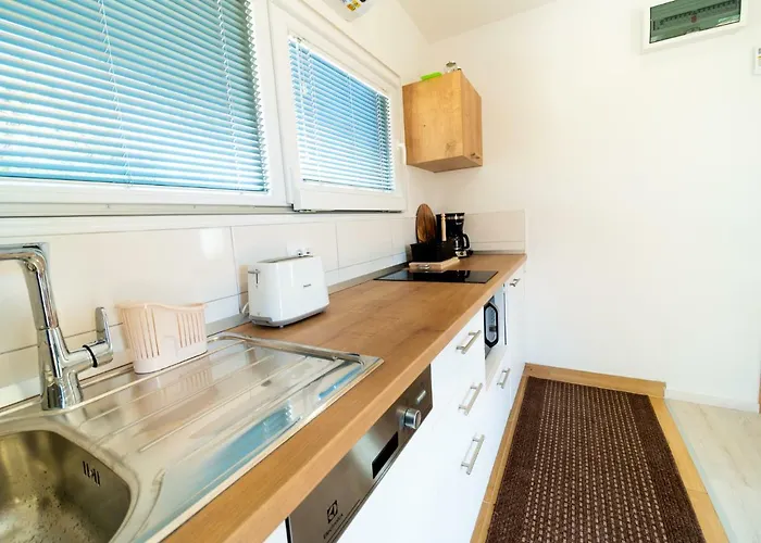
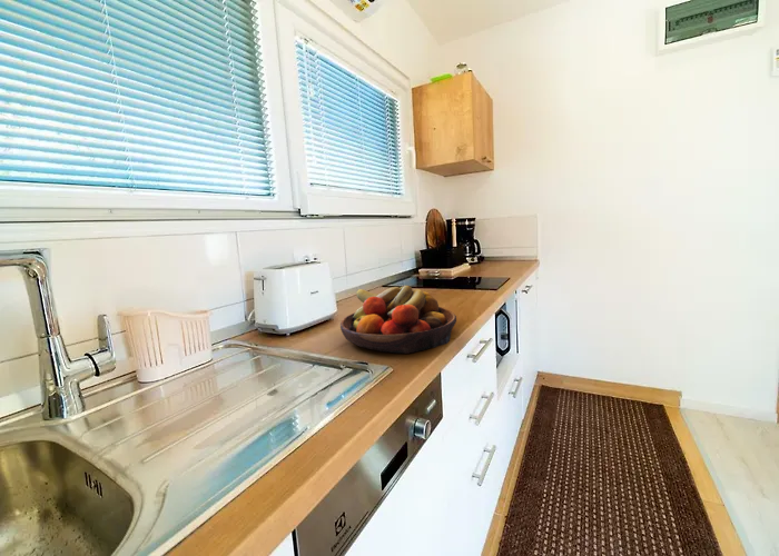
+ fruit bowl (396, 312)
